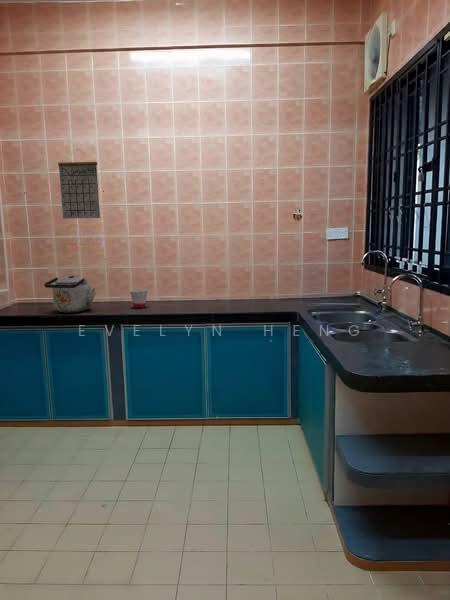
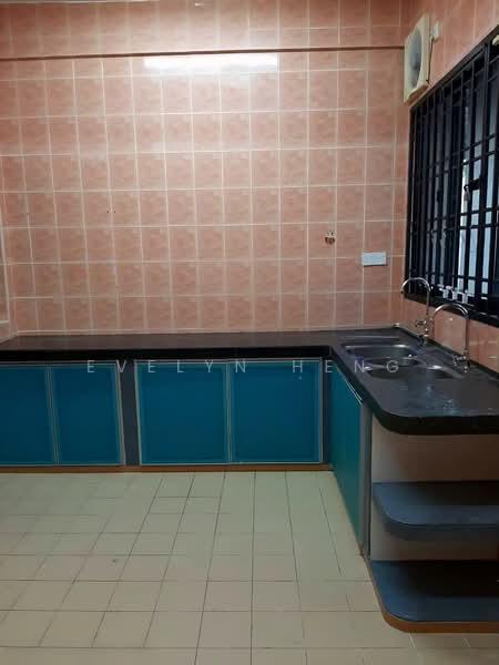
- cup (139, 298)
- kettle (75, 293)
- calendar (79, 183)
